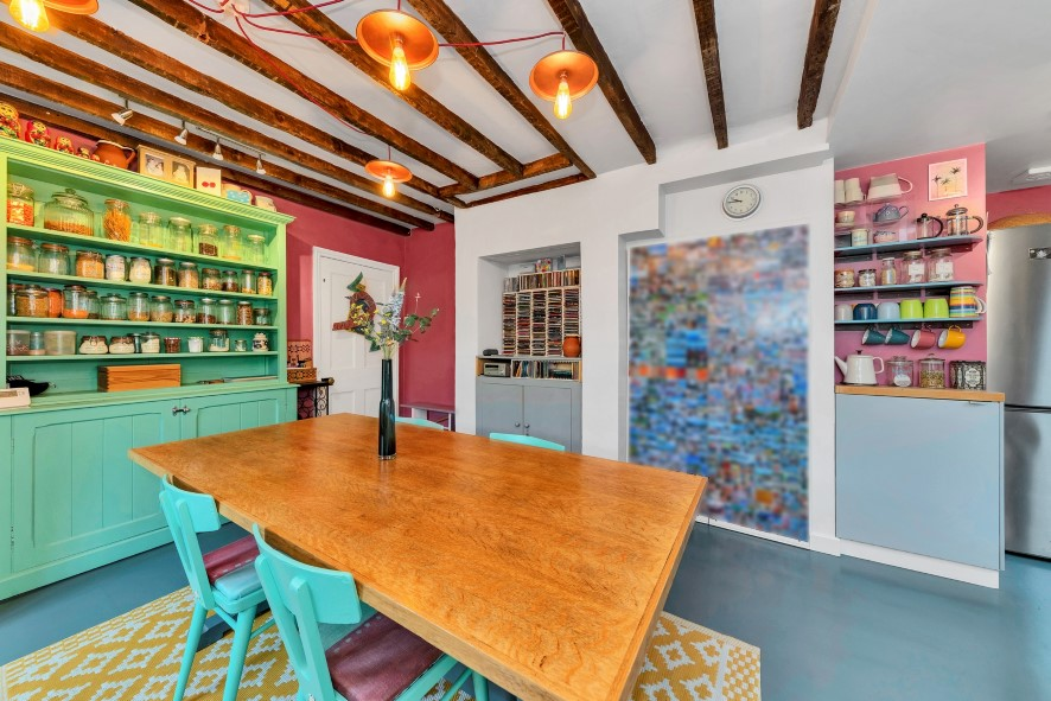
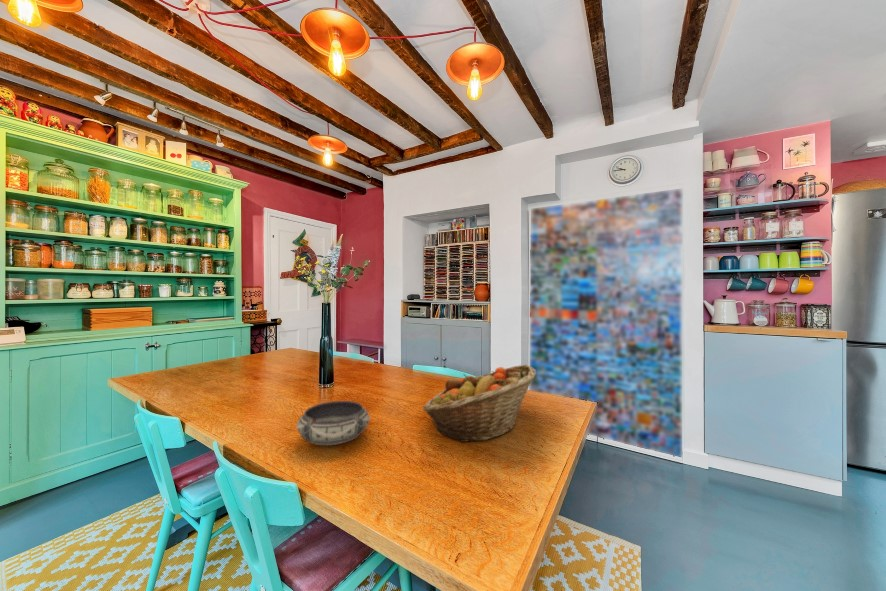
+ fruit basket (481, 396)
+ bowl (334, 424)
